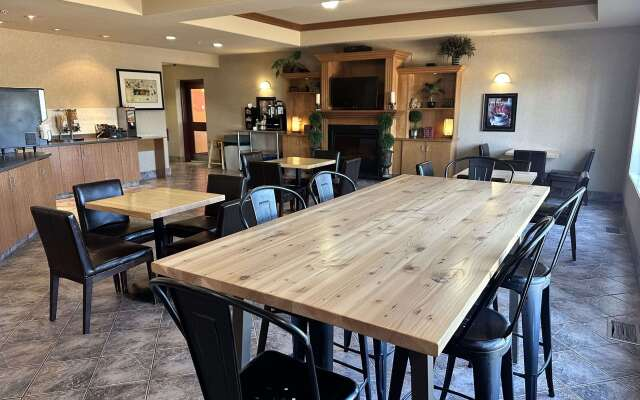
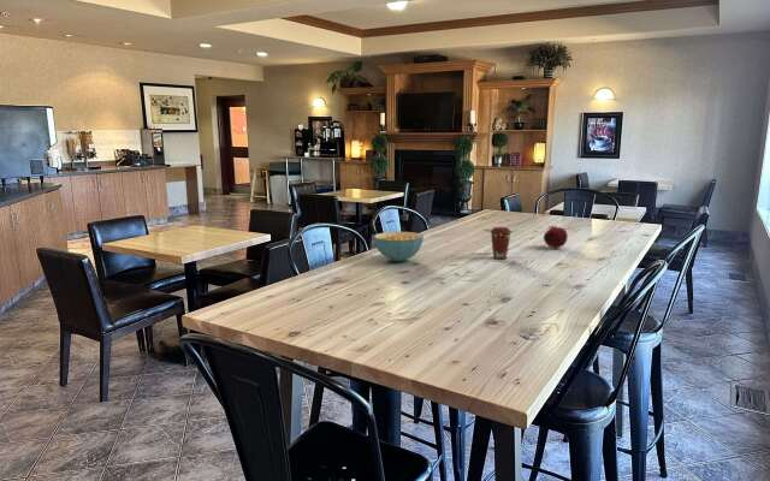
+ fruit (555, 236)
+ coffee cup (499, 243)
+ cereal bowl (398, 248)
